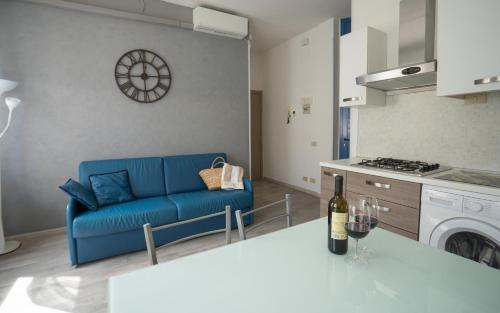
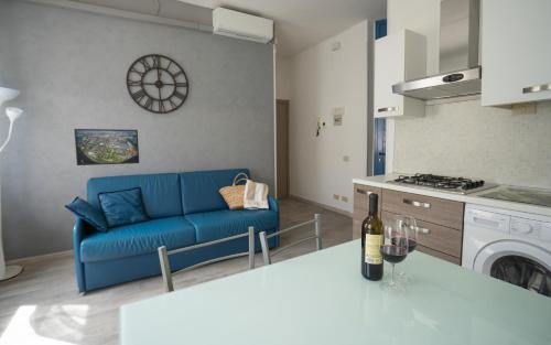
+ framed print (108, 147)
